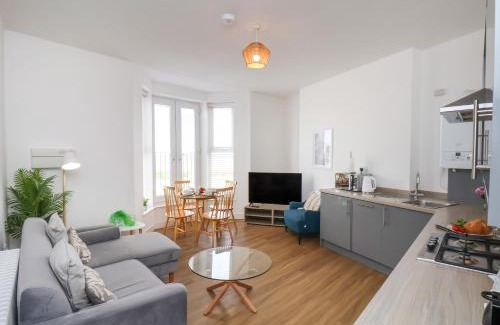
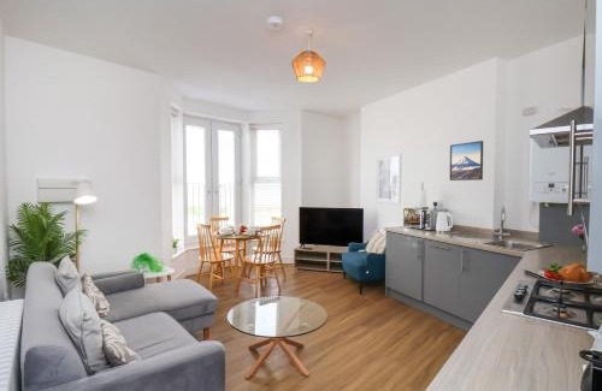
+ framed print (465, 161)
